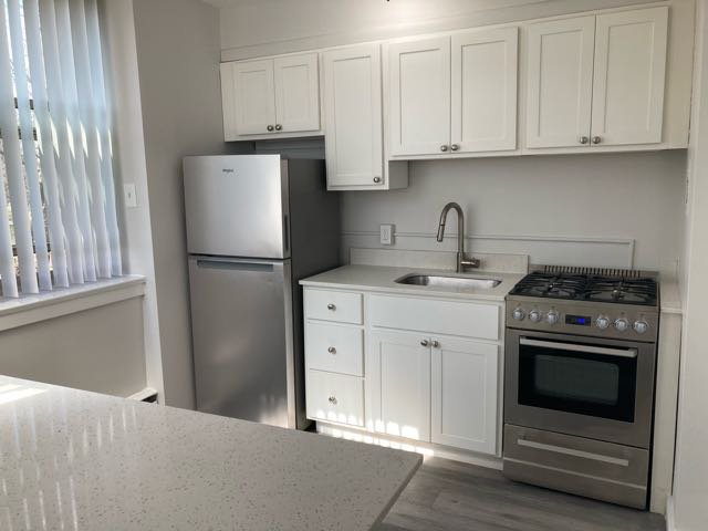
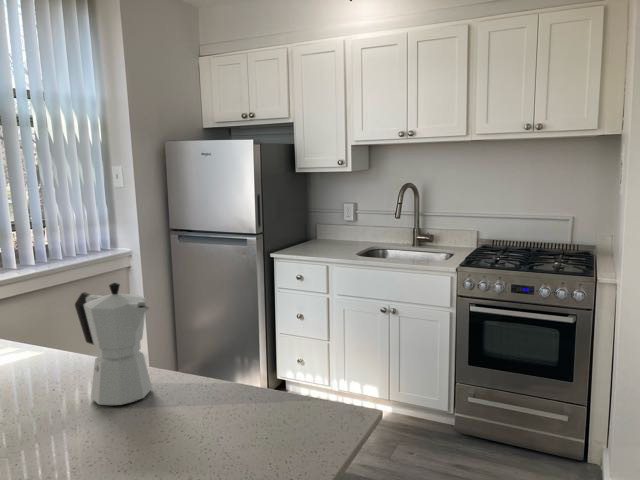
+ moka pot (113, 338)
